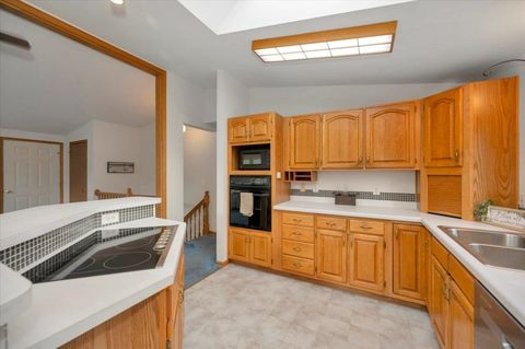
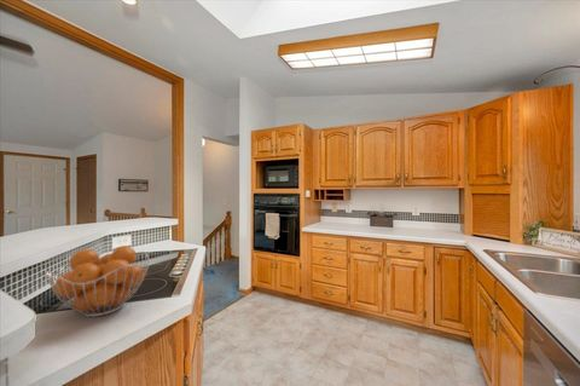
+ fruit basket (103, 278)
